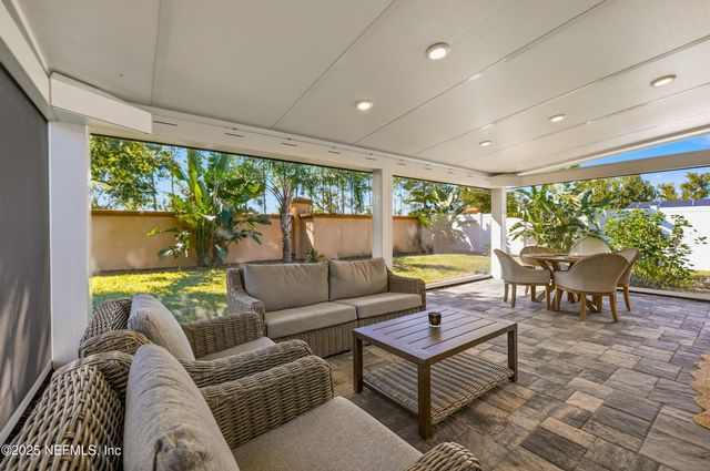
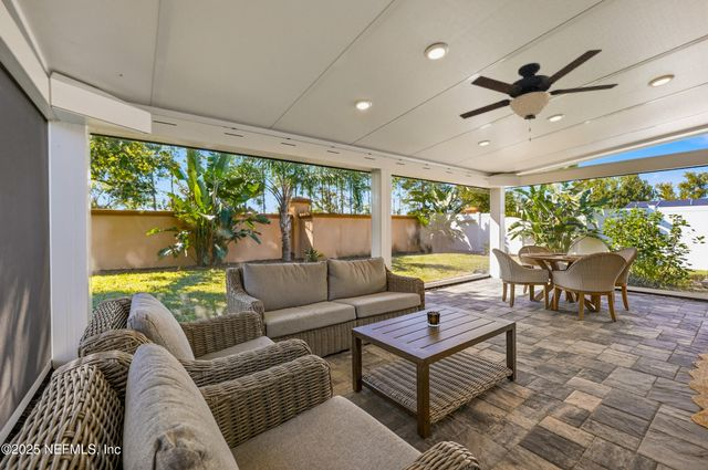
+ ceiling fan (529, 105)
